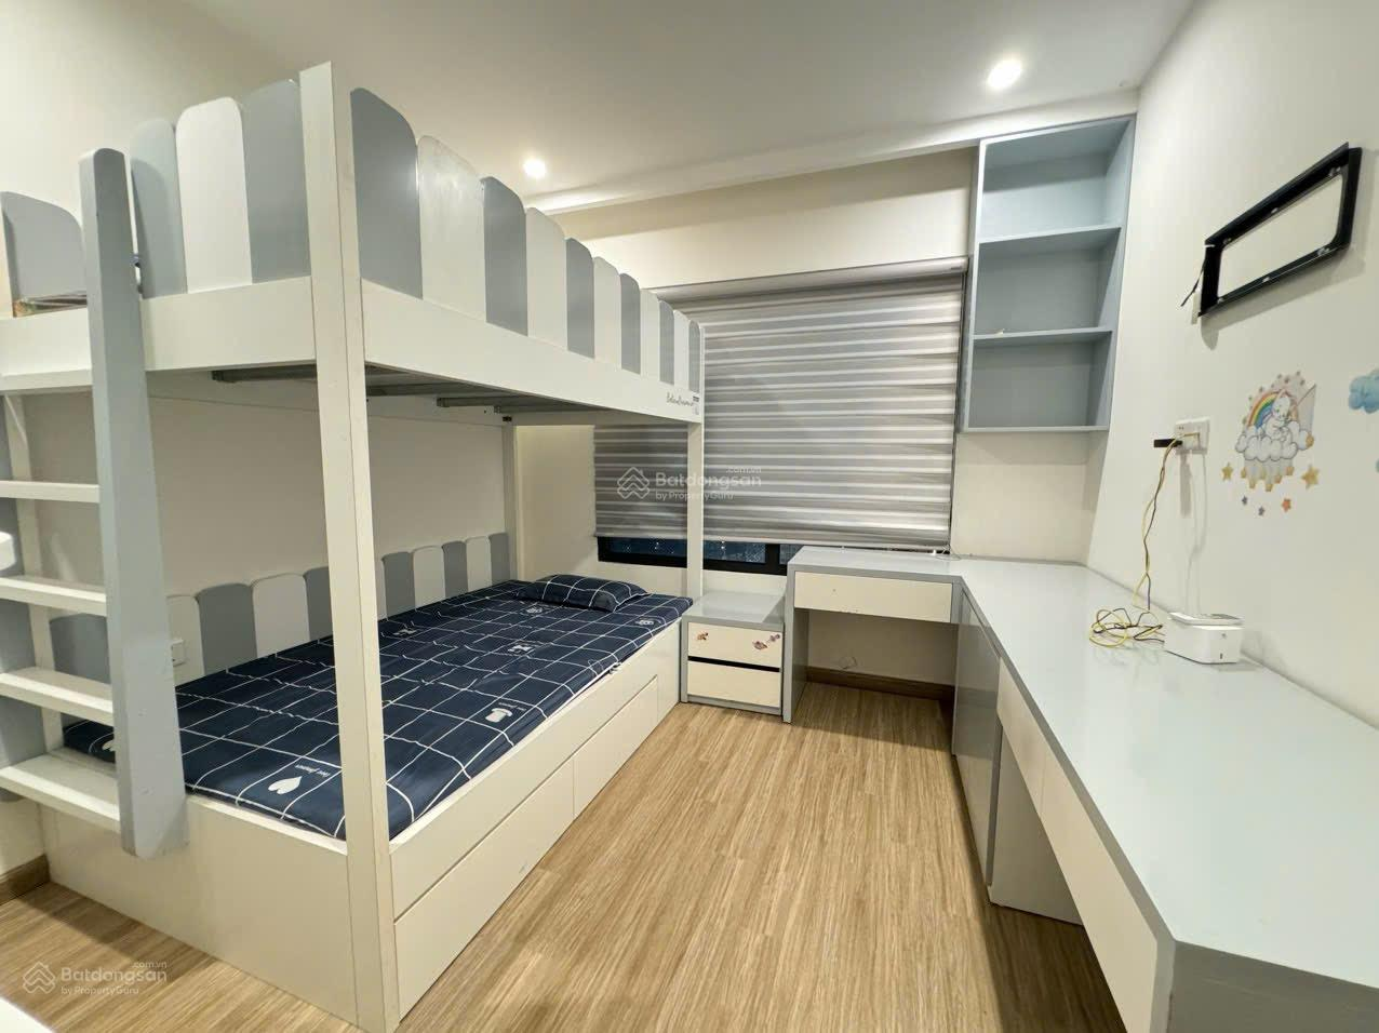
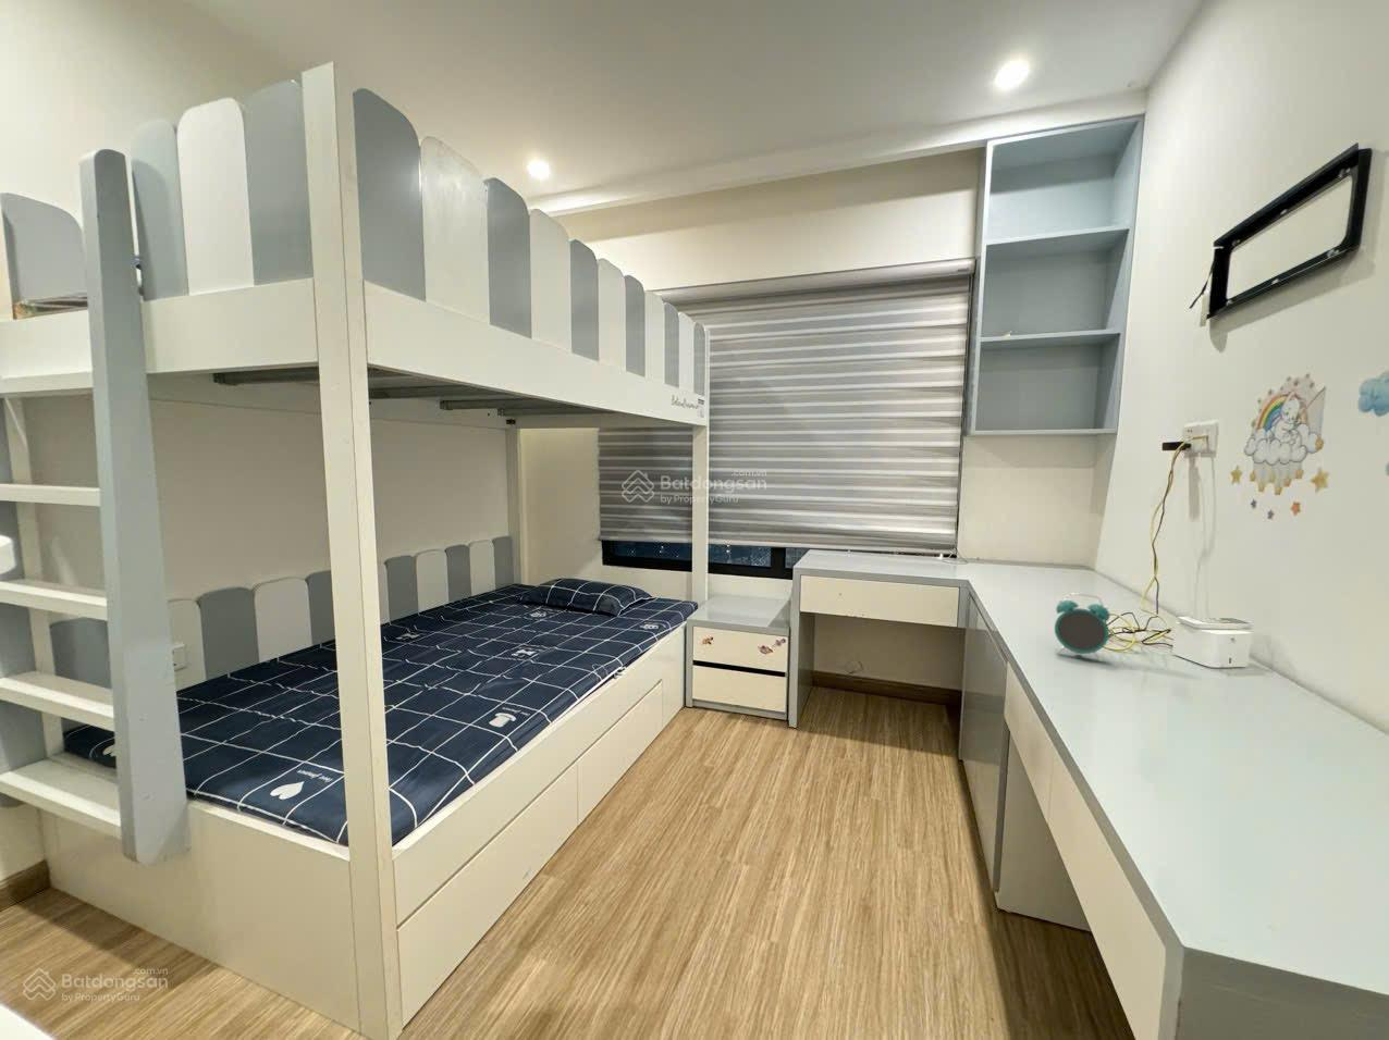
+ alarm clock (1081, 626)
